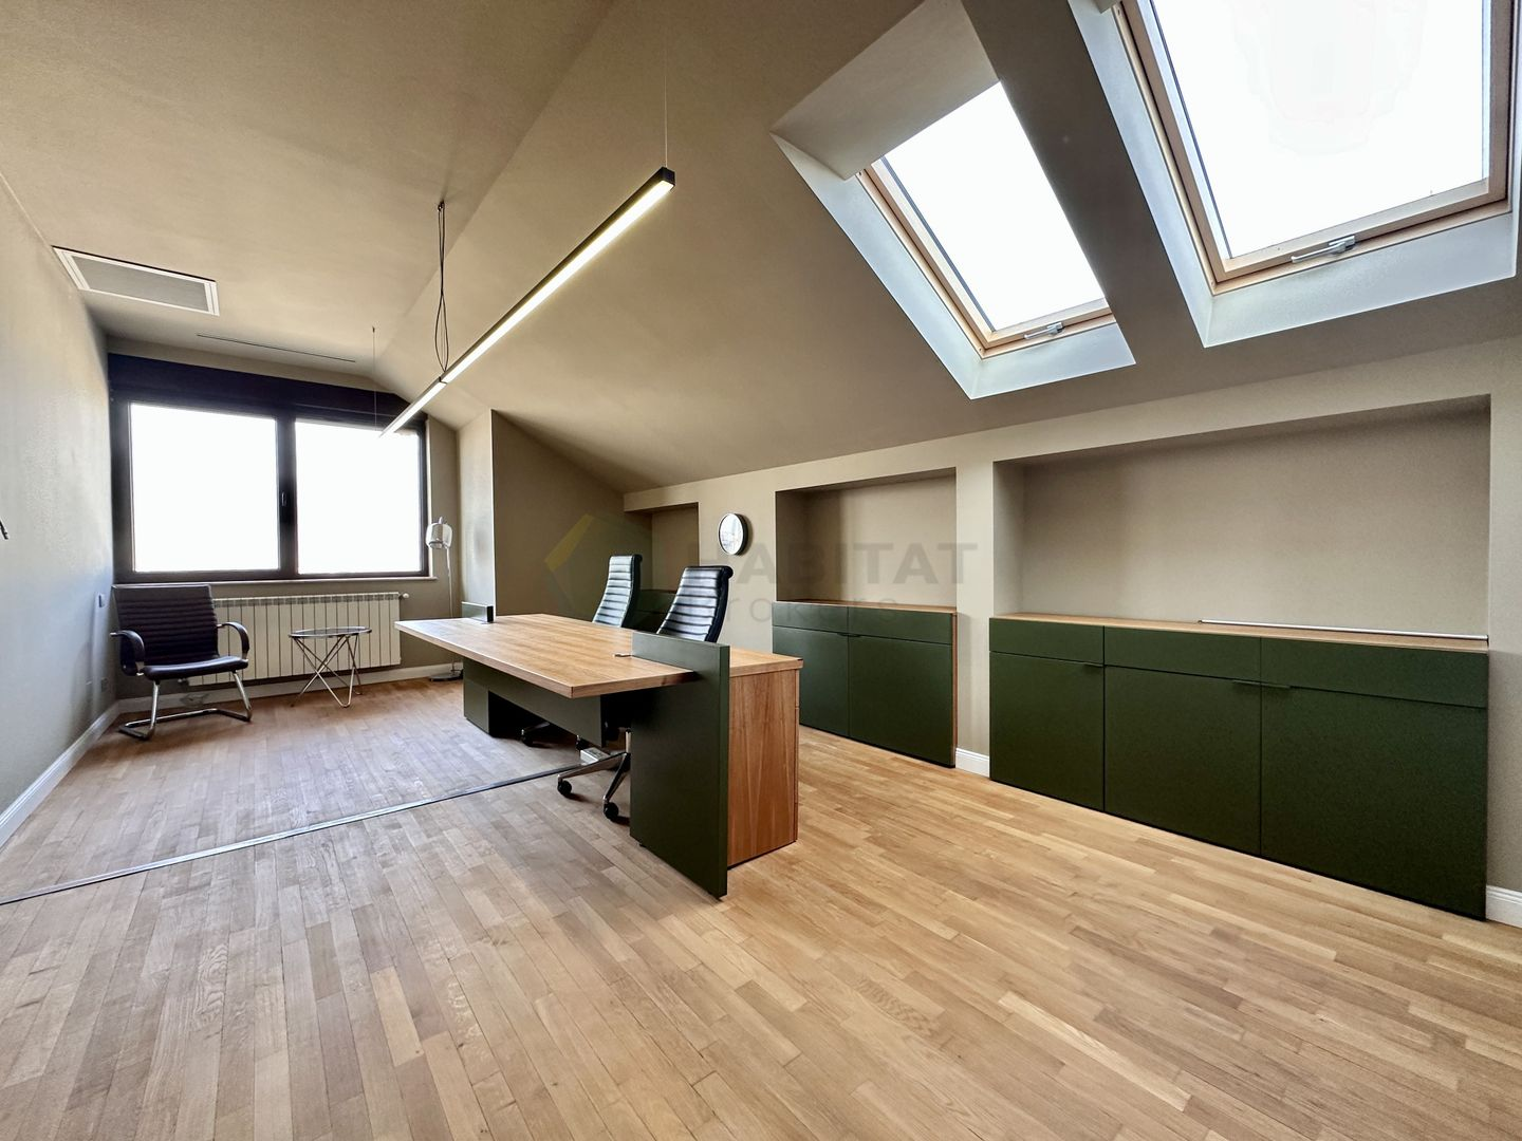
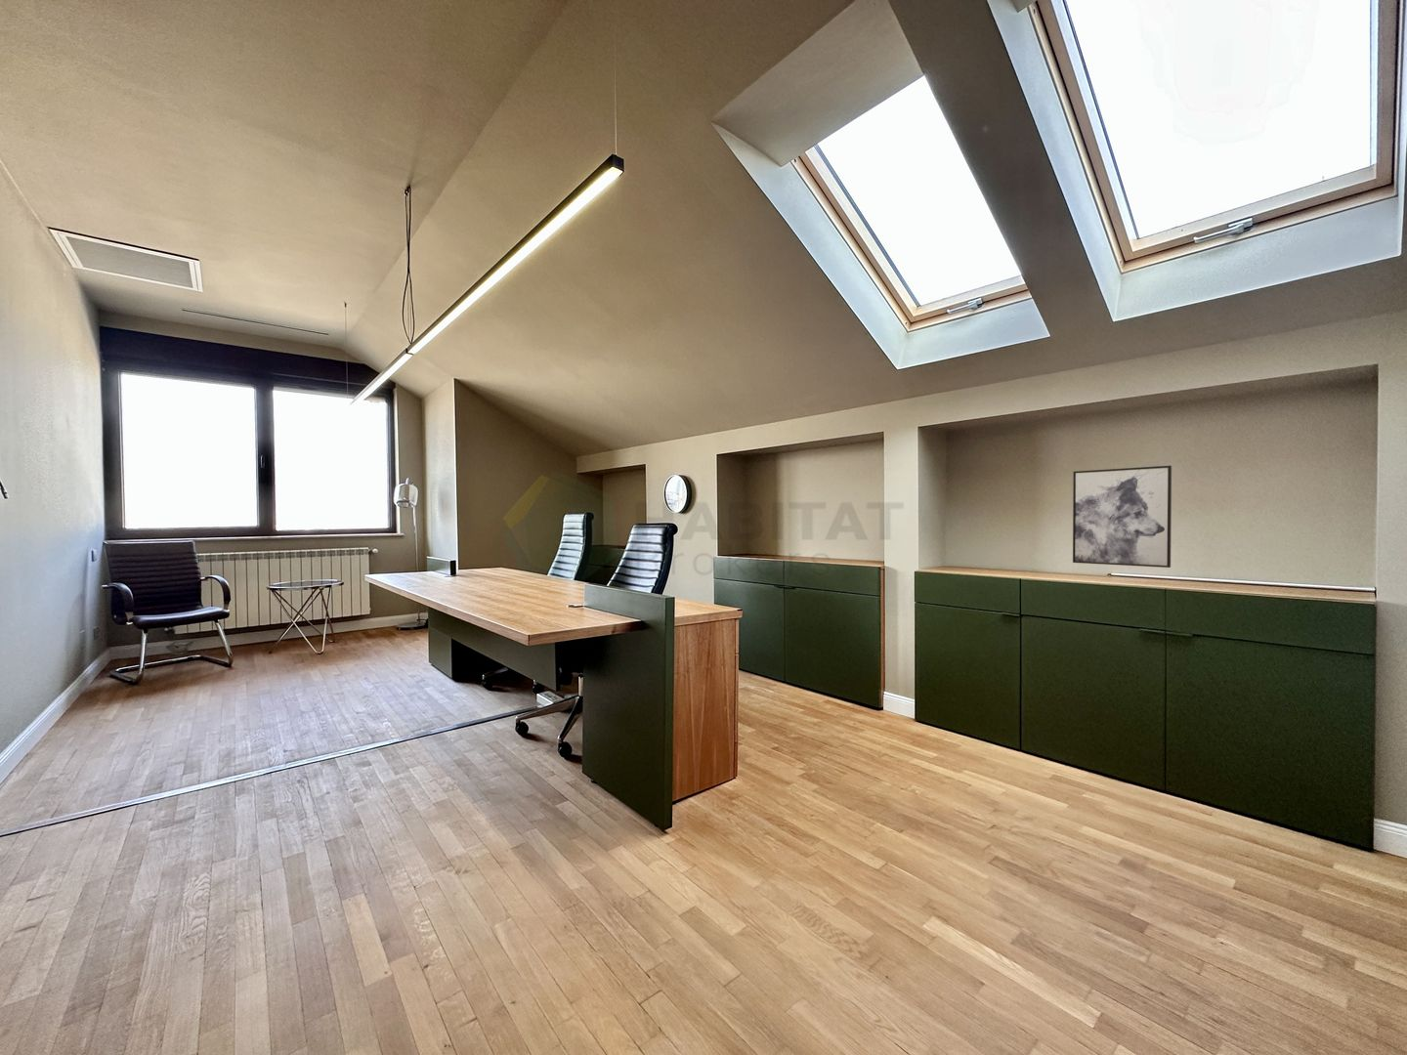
+ wall art (1119, 516)
